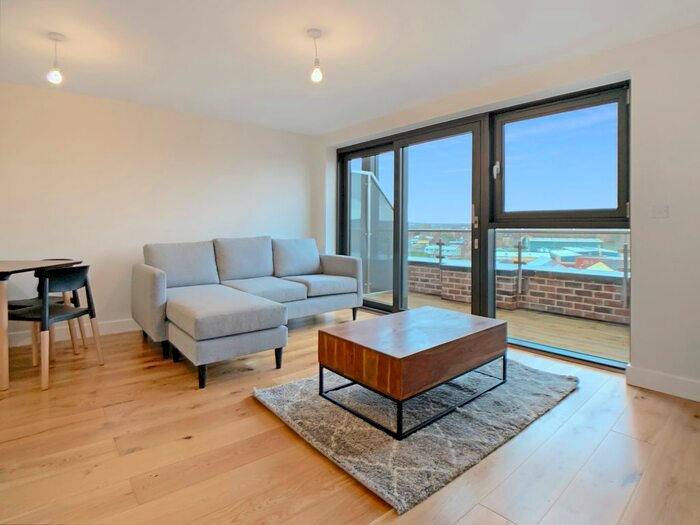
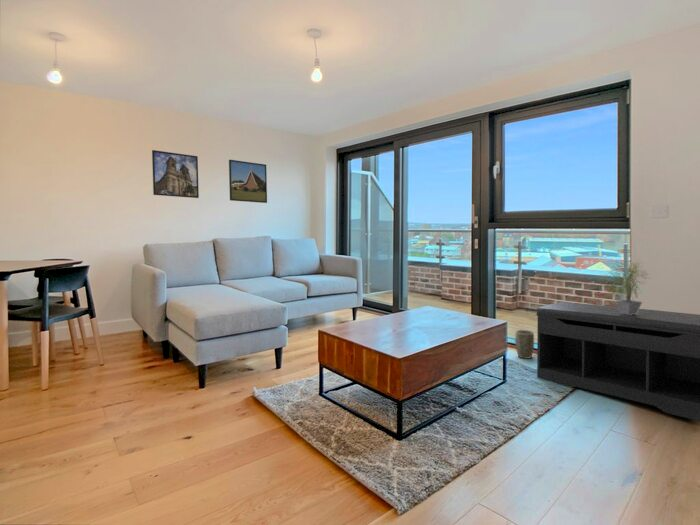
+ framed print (176, 174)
+ bench (624, 351)
+ potted plant (623, 284)
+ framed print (248, 182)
+ plant pot (524, 344)
